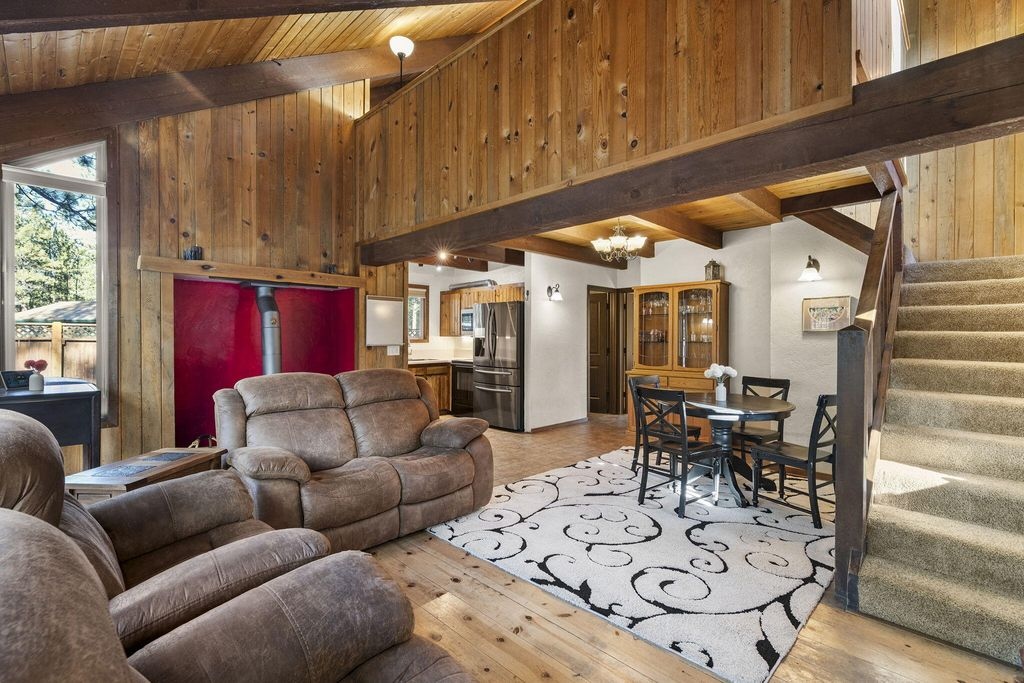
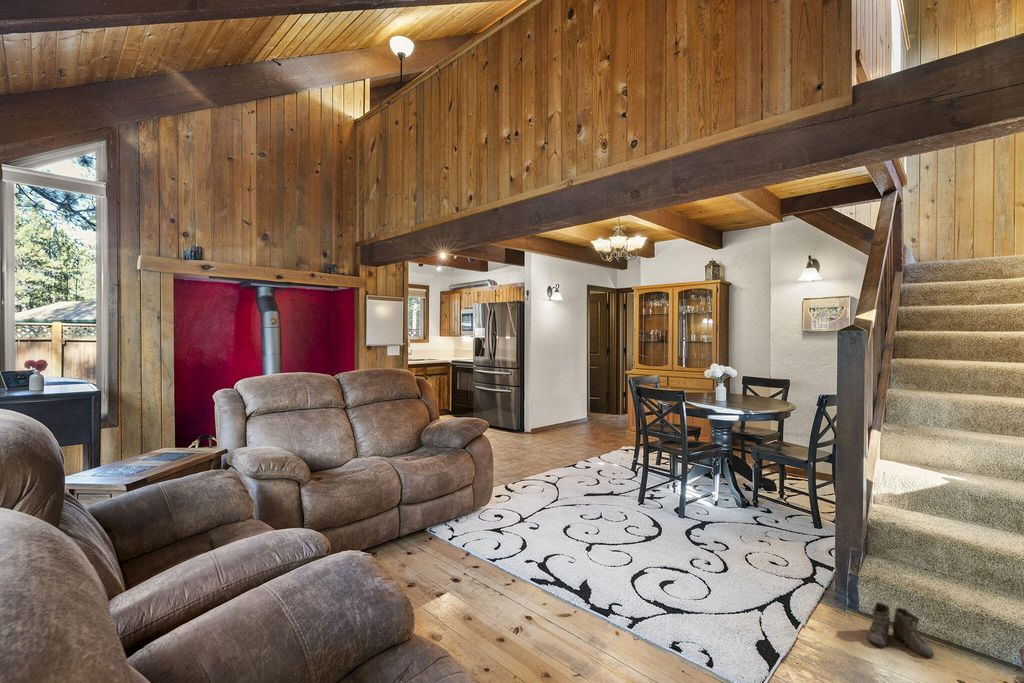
+ boots (894, 627)
